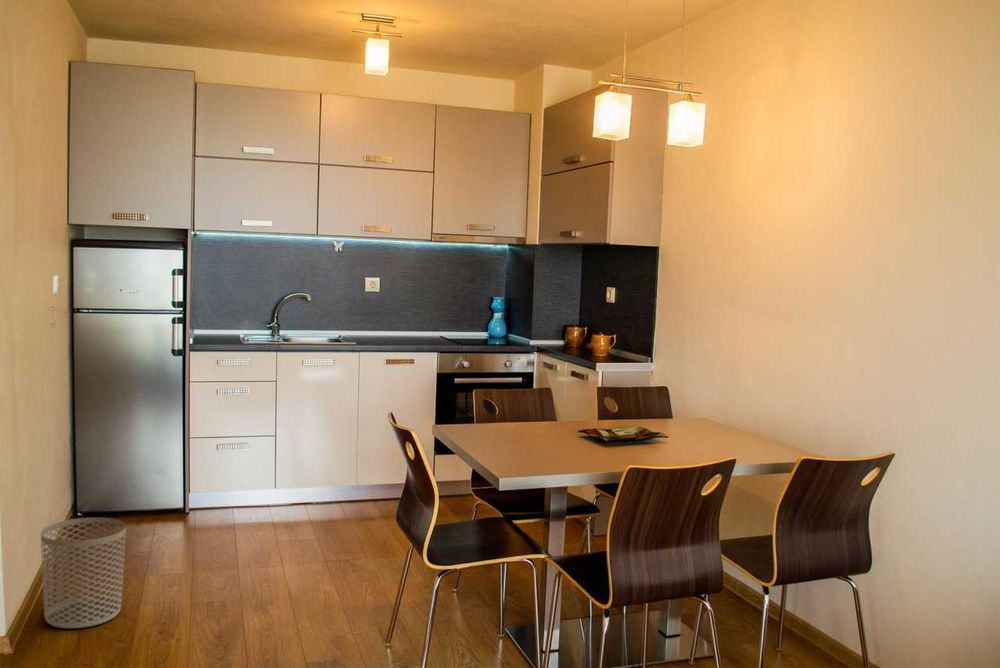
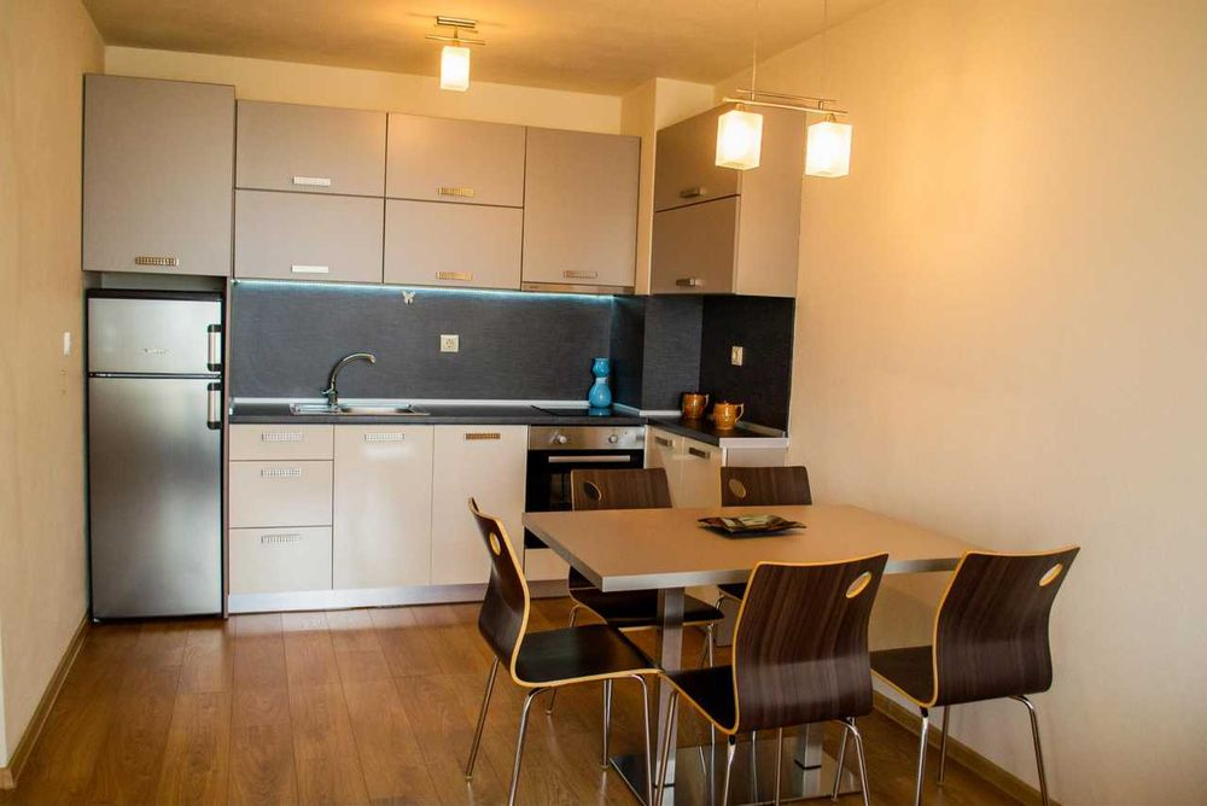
- waste bin (83, 572)
